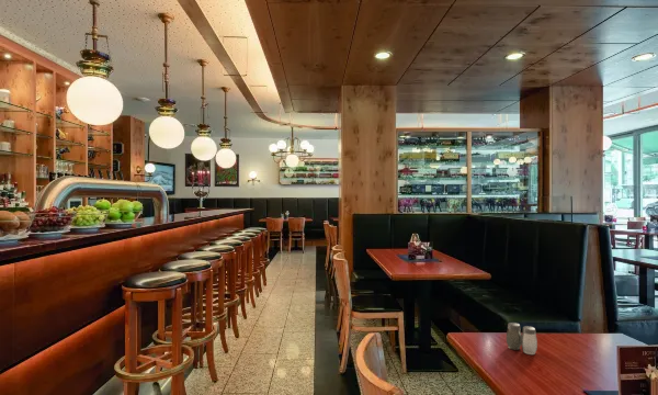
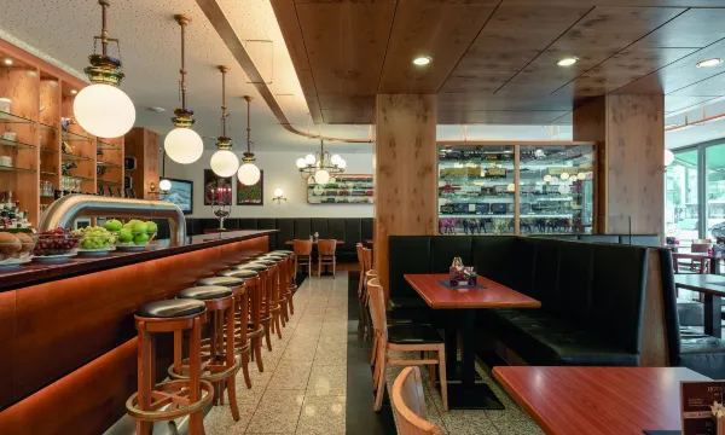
- salt and pepper shaker (521, 337)
